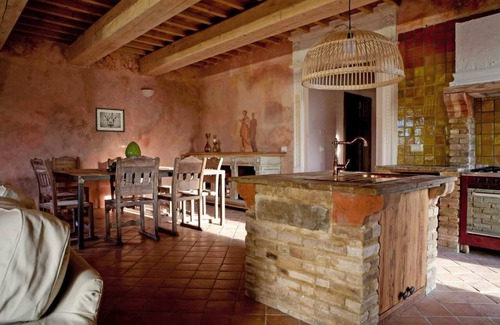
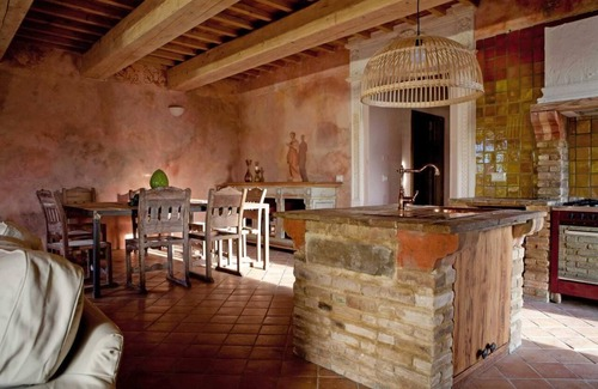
- wall art (110, 120)
